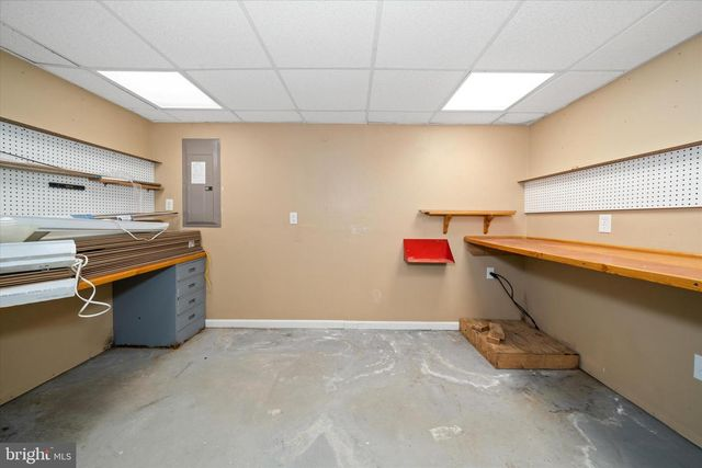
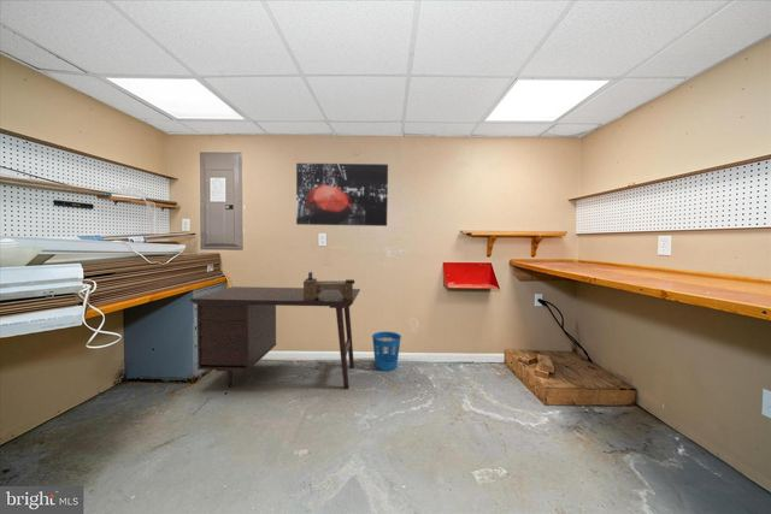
+ desk (275, 335)
+ wastebasket (387, 350)
+ bench vise (329, 285)
+ wall art (342, 194)
